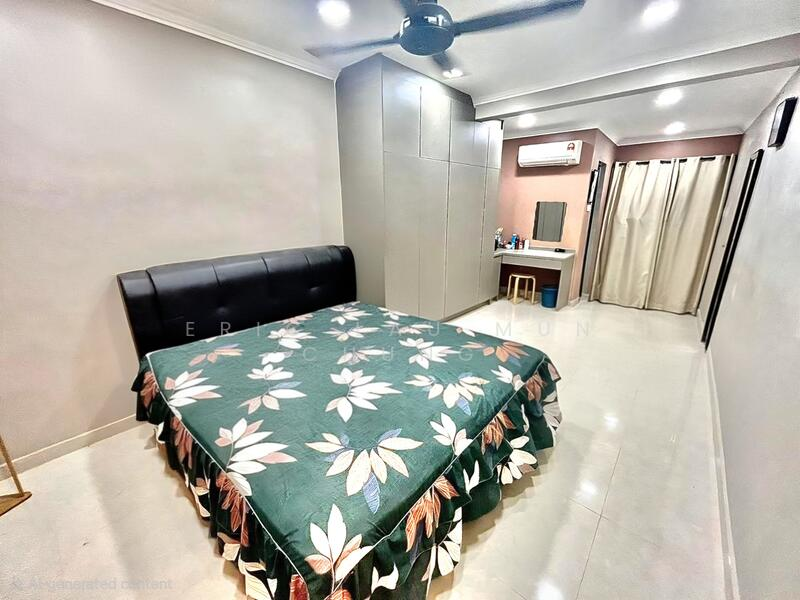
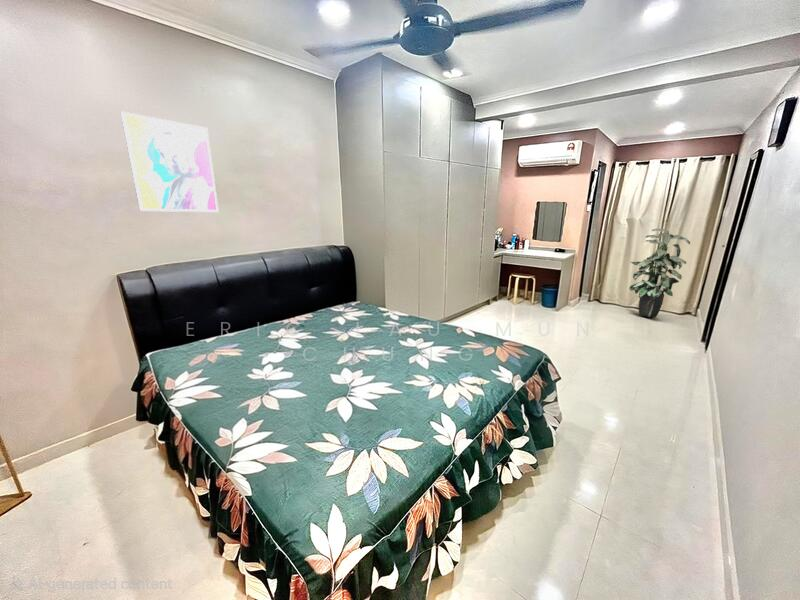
+ indoor plant (654, 273)
+ wall art (174, 167)
